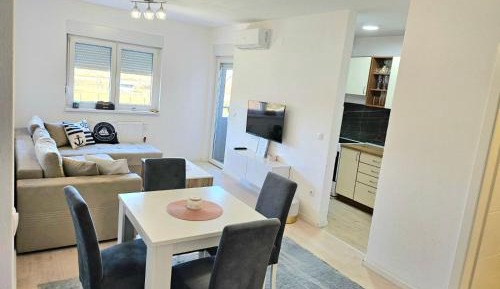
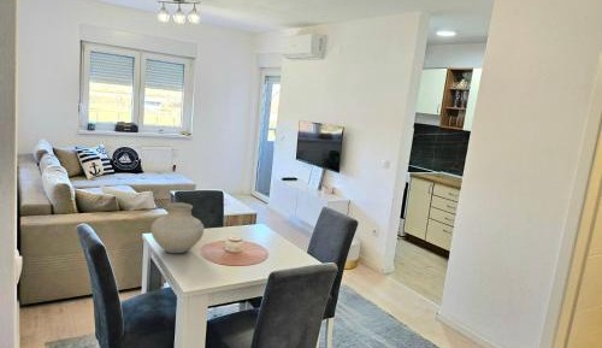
+ vase (177, 228)
